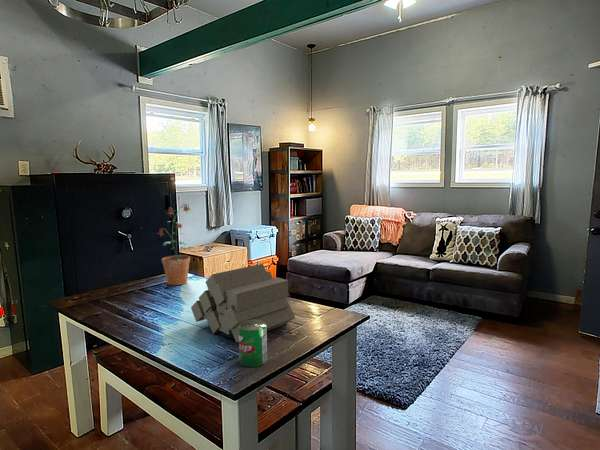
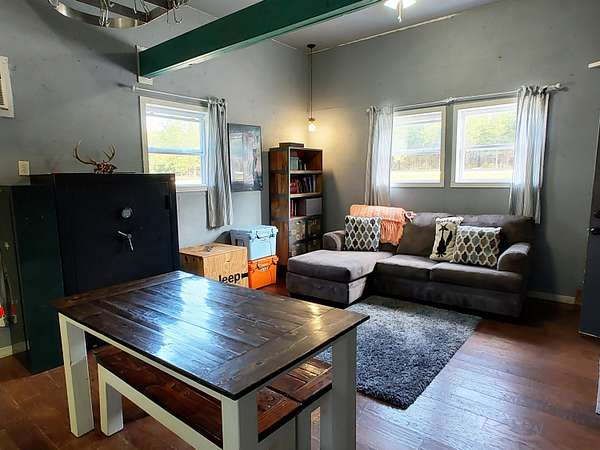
- log pile (241, 297)
- can (252, 342)
- potted plant (173, 242)
